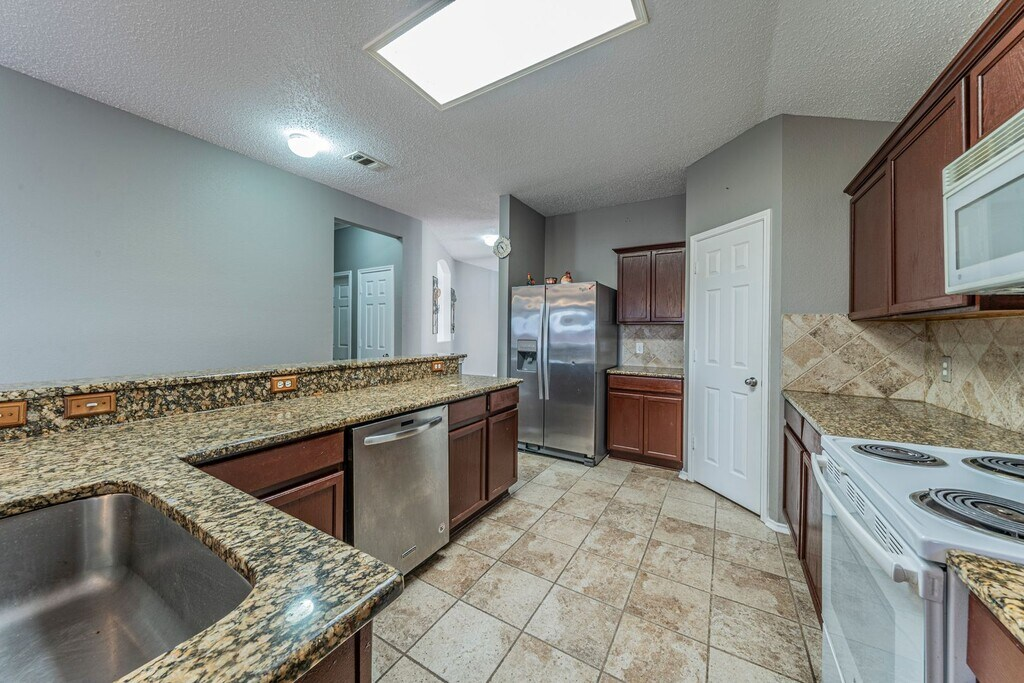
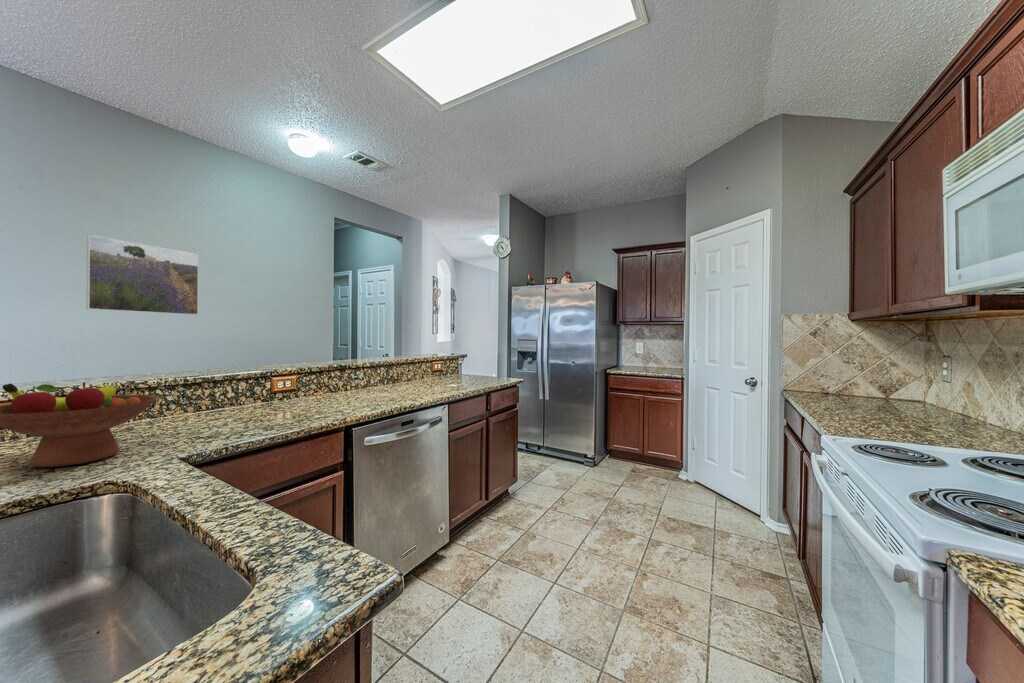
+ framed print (147, 278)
+ fruit bowl (77, 419)
